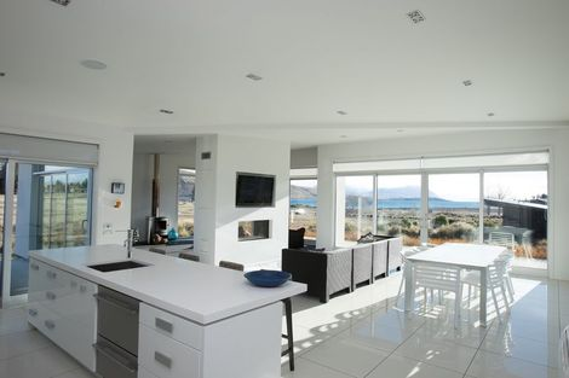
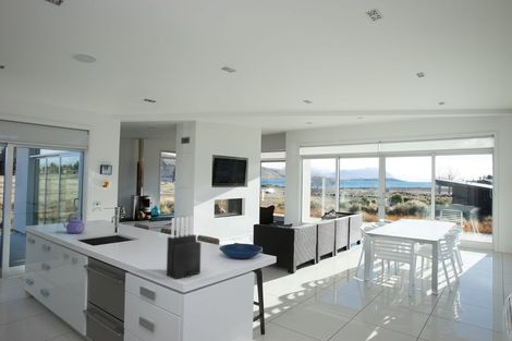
+ knife block (185, 246)
+ kettle (72, 222)
